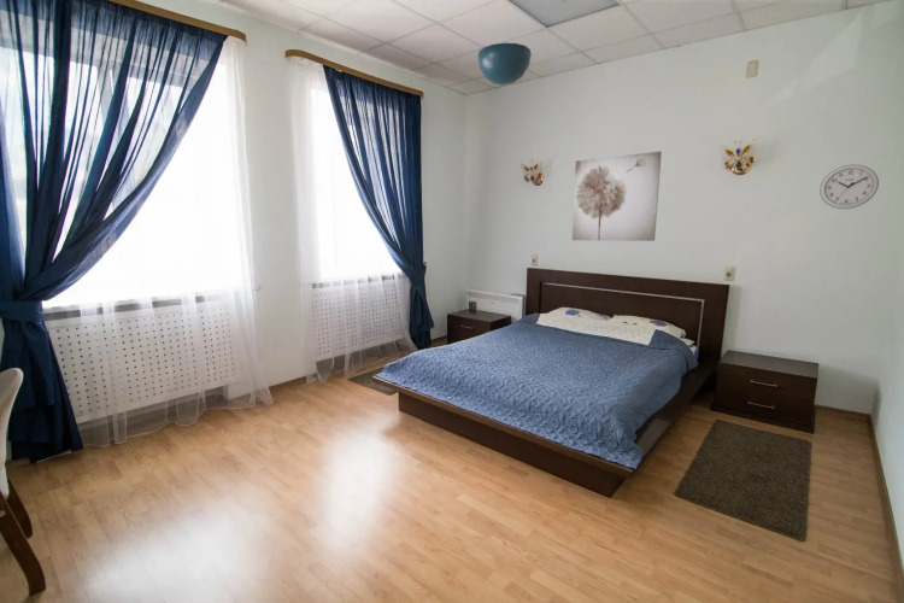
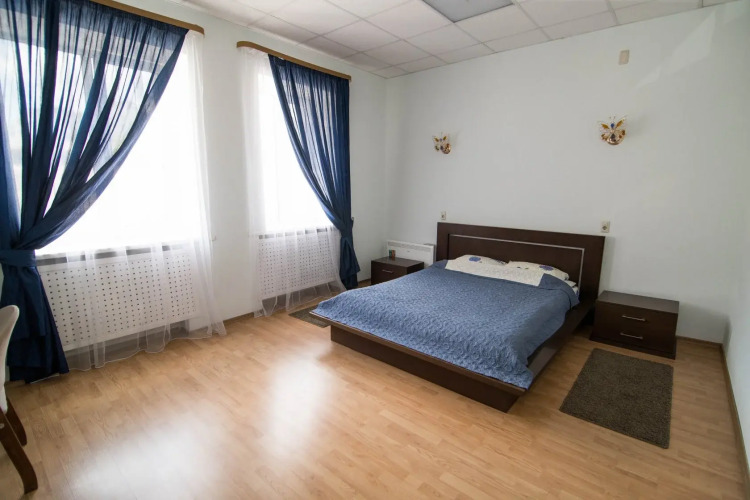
- wall clock (847, 186)
- ceiling light (504, 69)
- wall art (612, 199)
